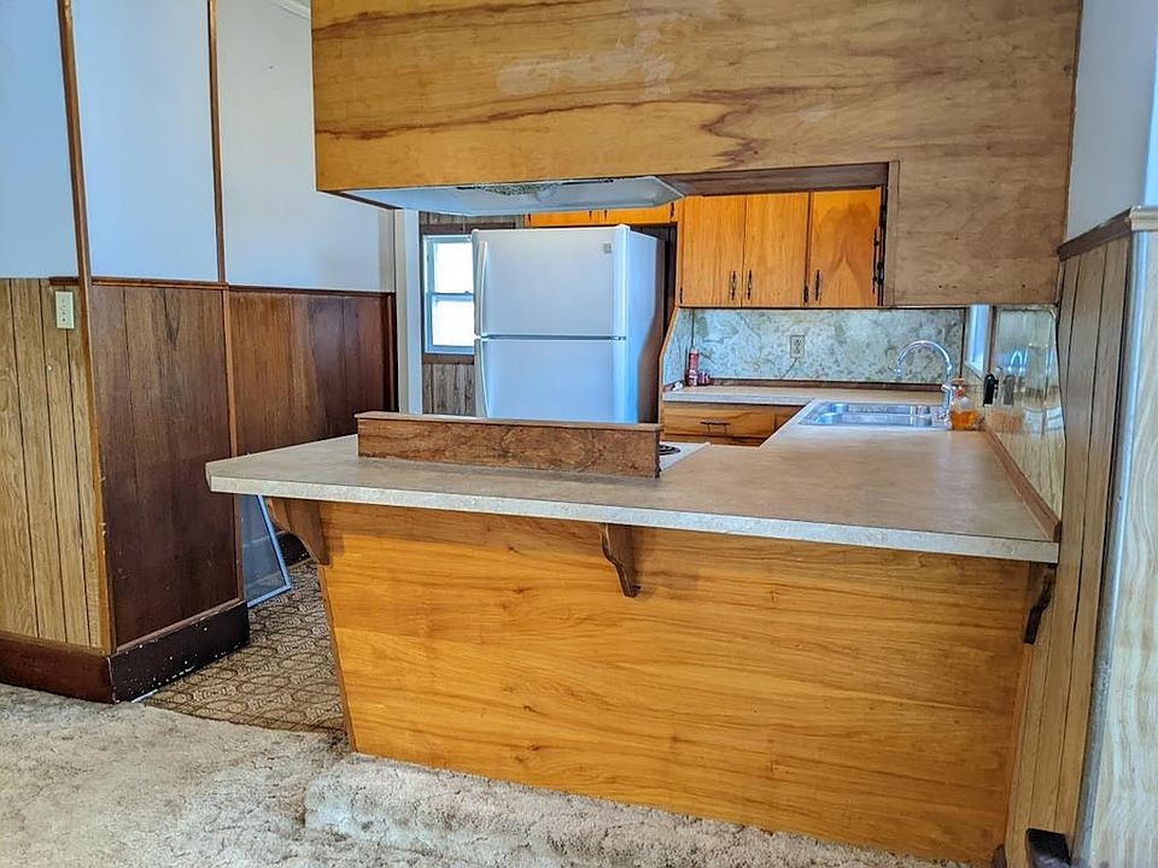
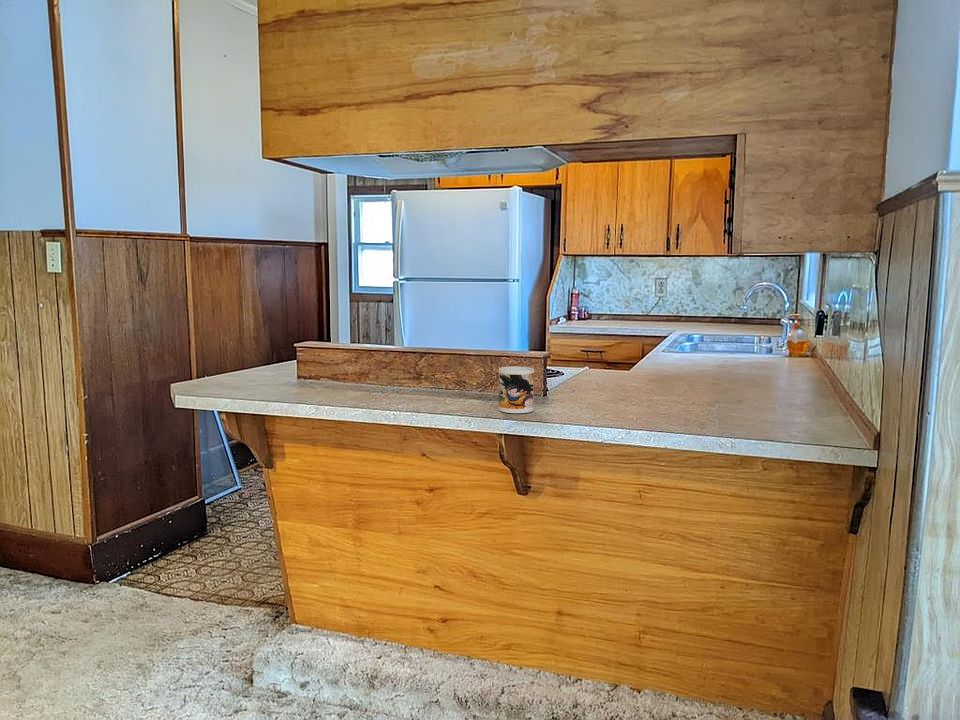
+ mug (517, 388)
